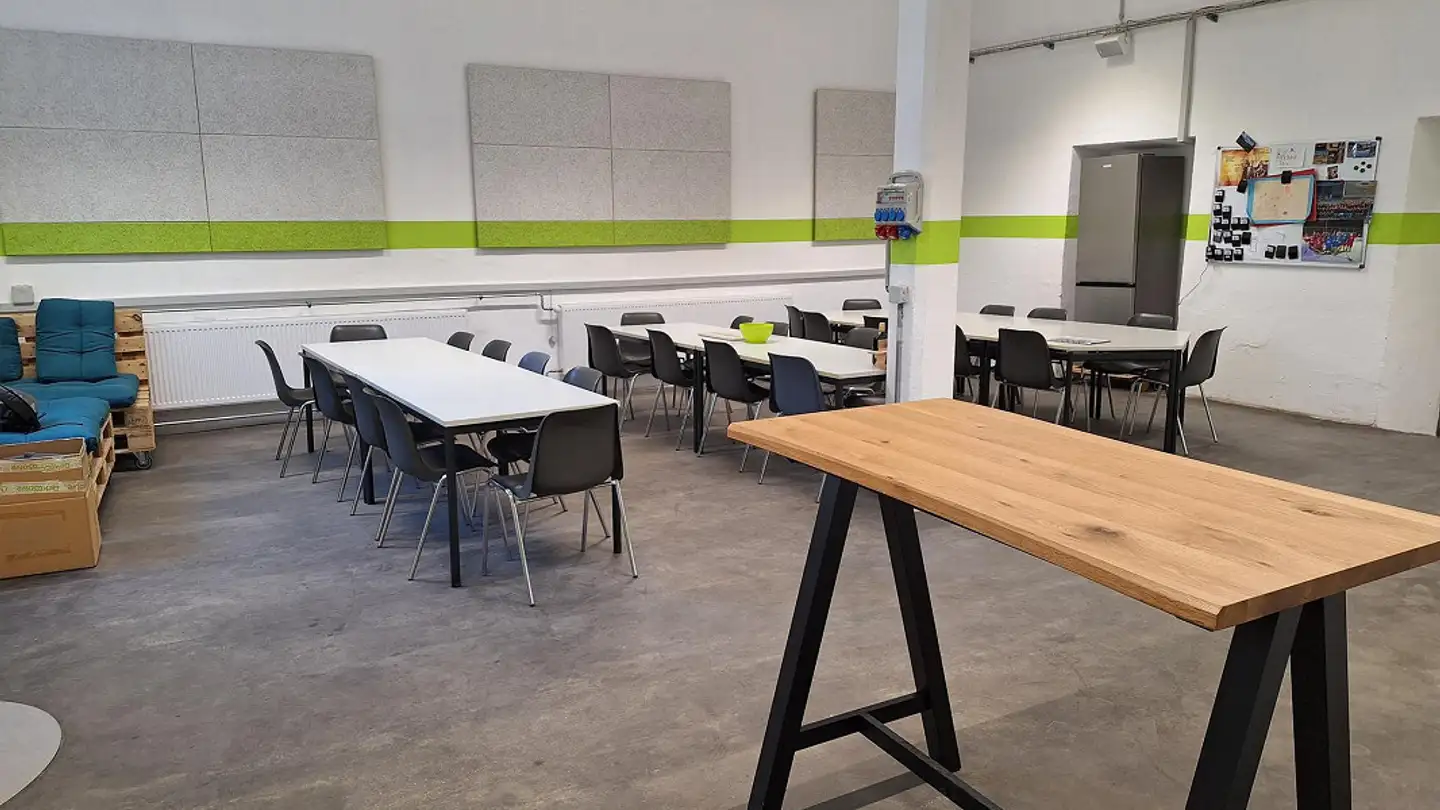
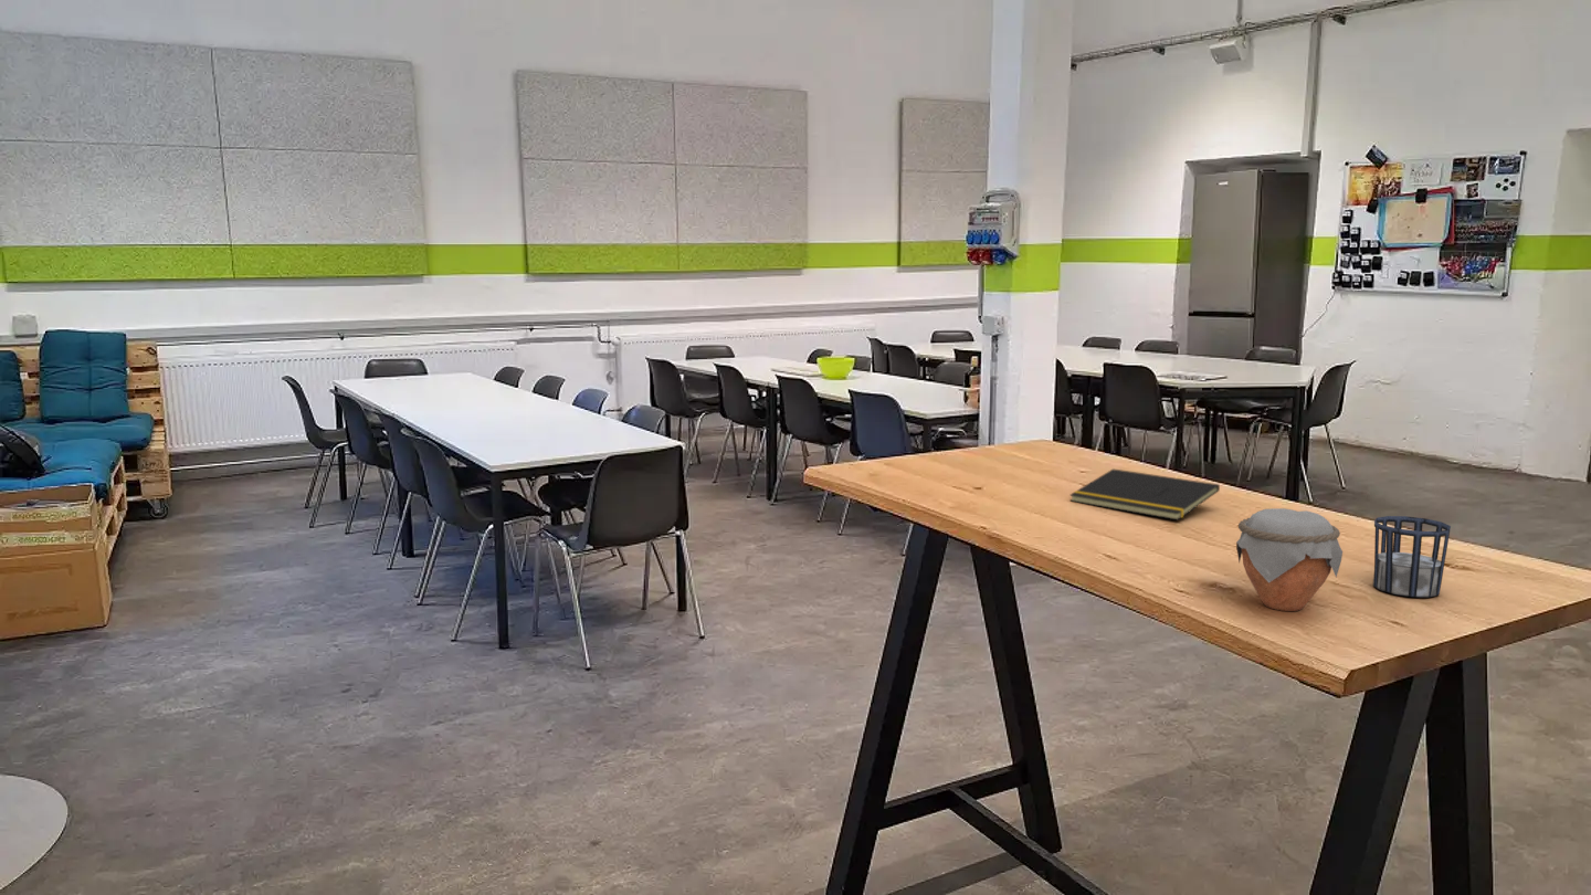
+ jar (1285, 560)
+ notepad (1144, 493)
+ cup (1409, 556)
